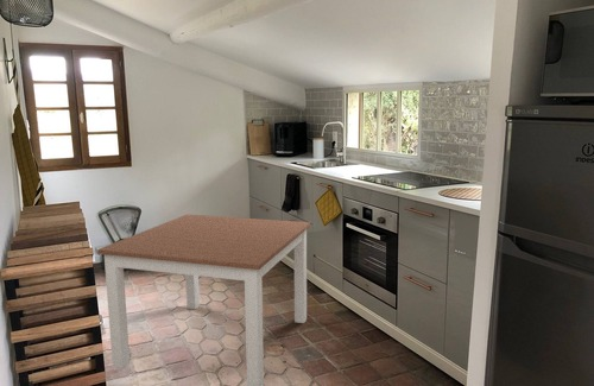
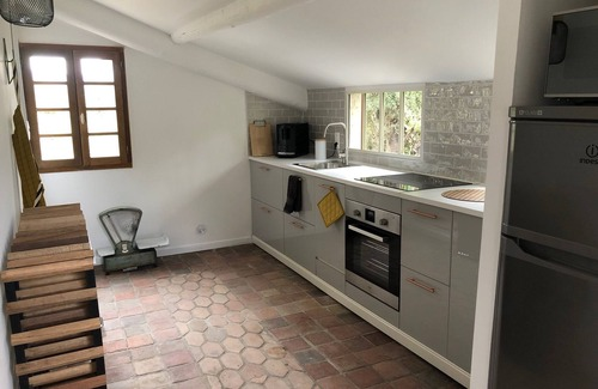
- dining table (216, 277)
